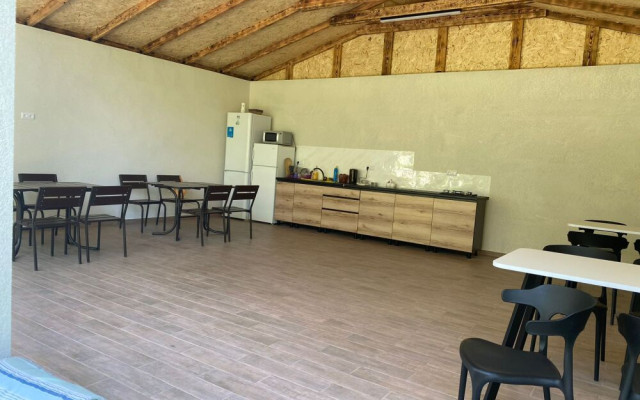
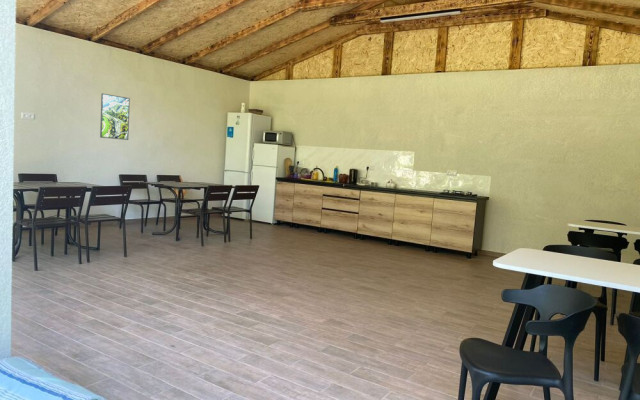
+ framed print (115, 117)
